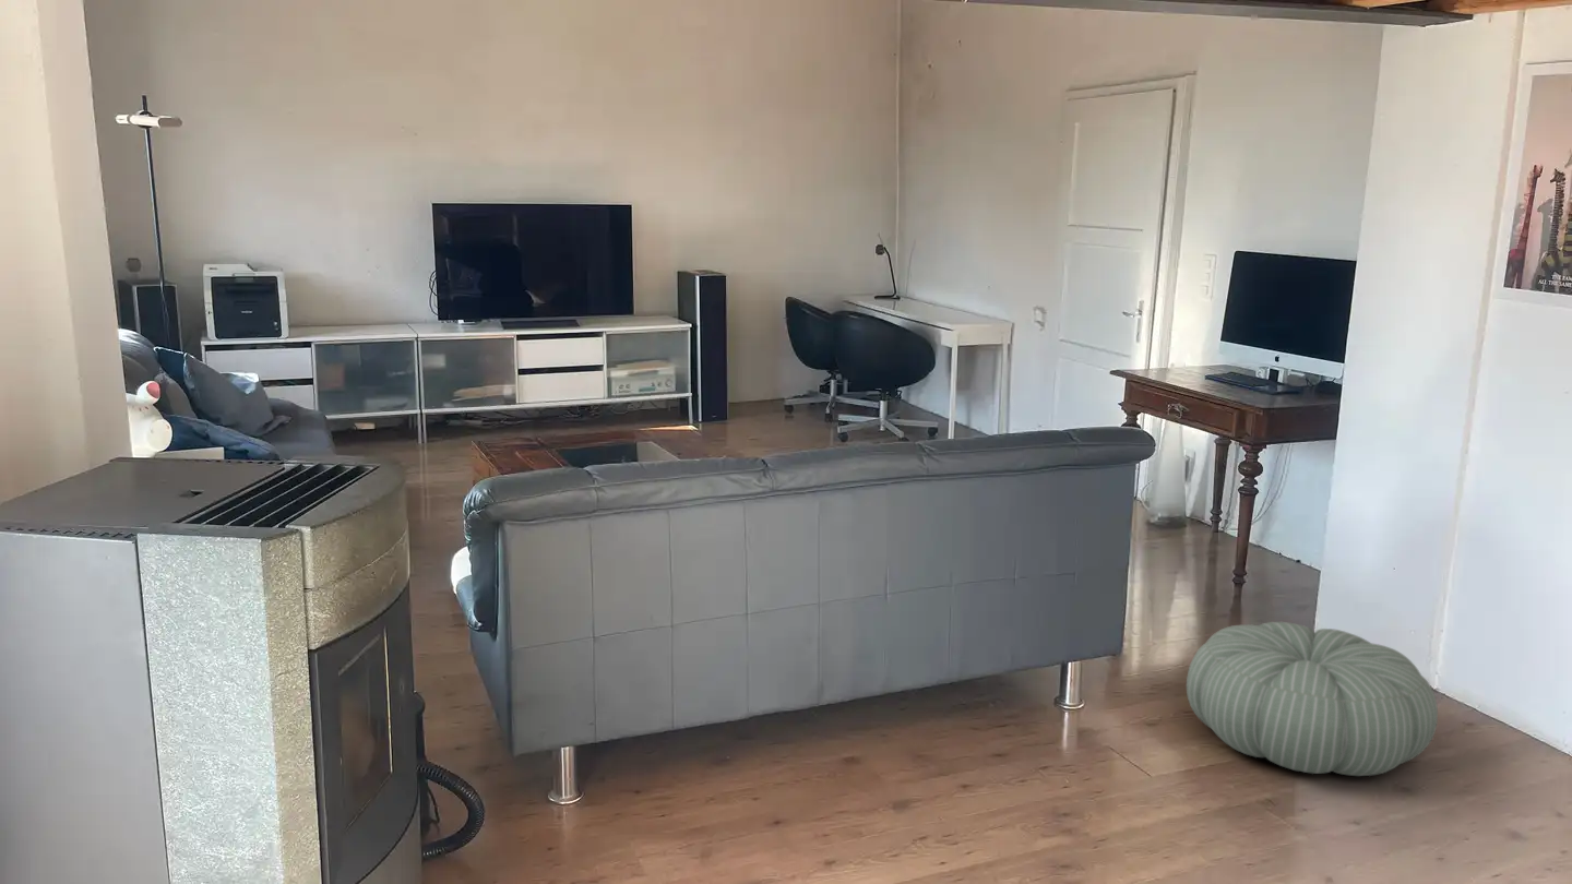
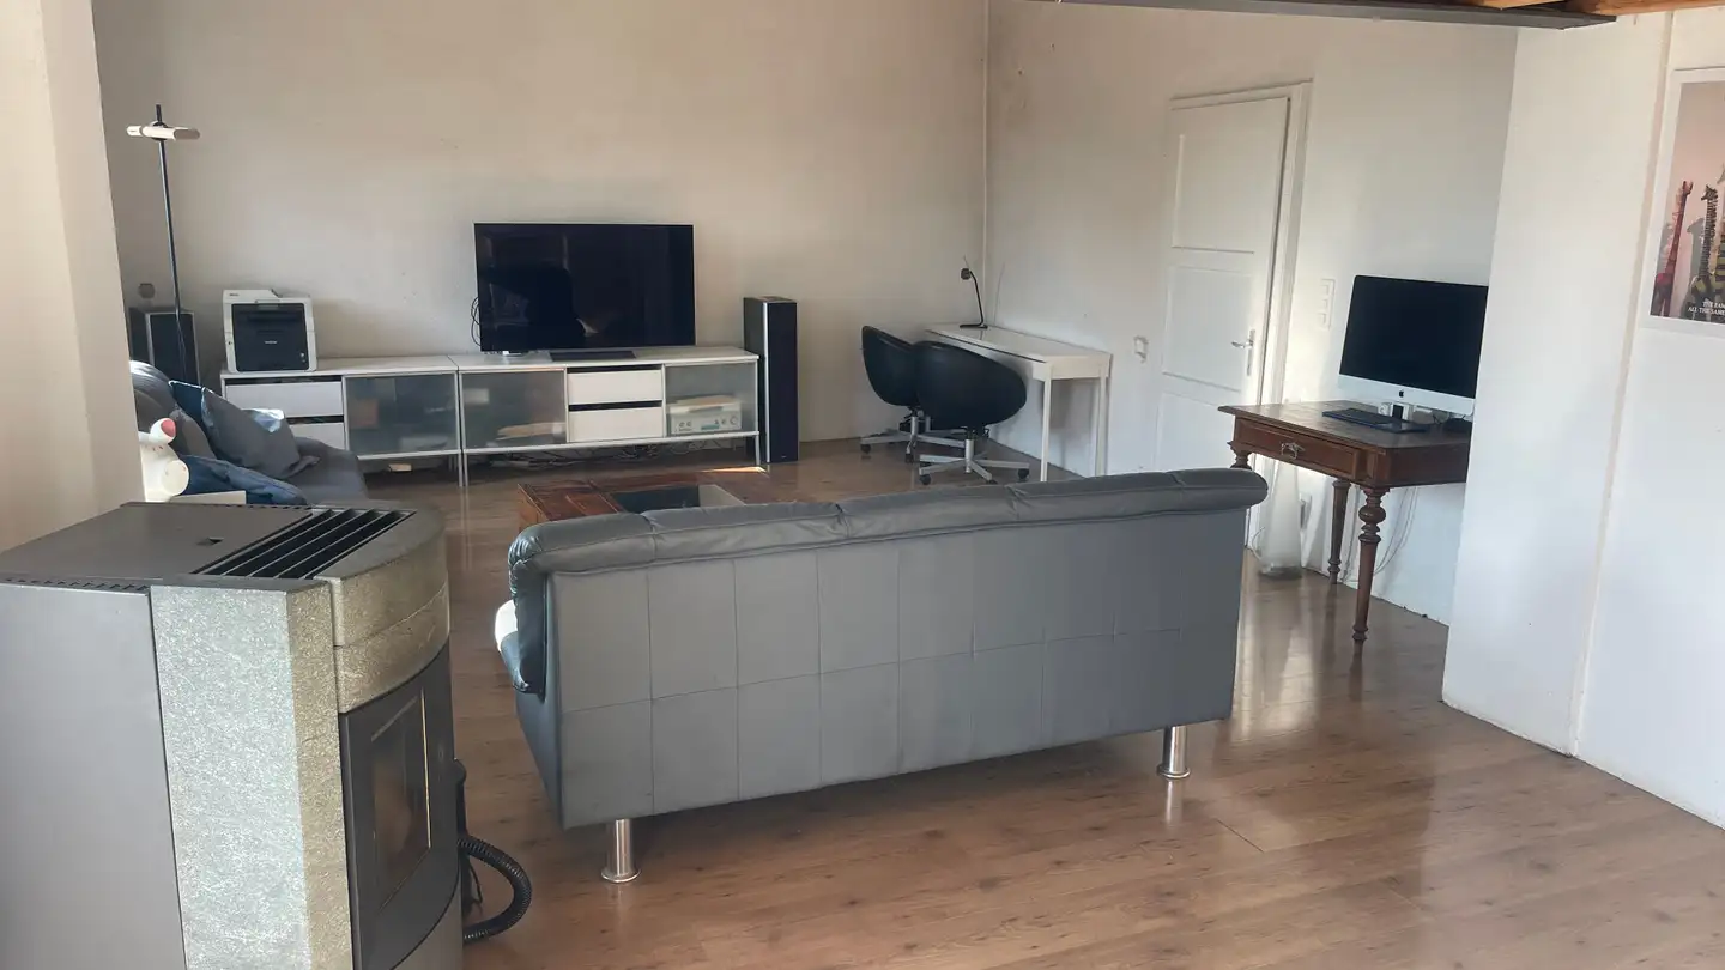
- pouf (1307, 692)
